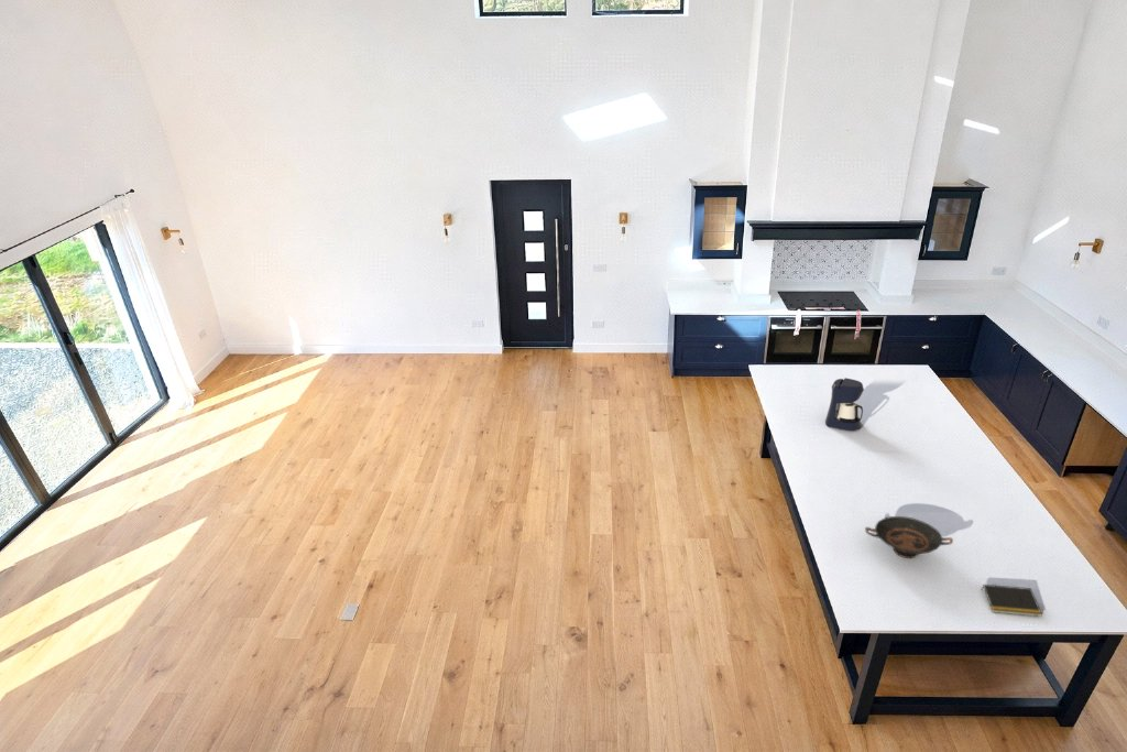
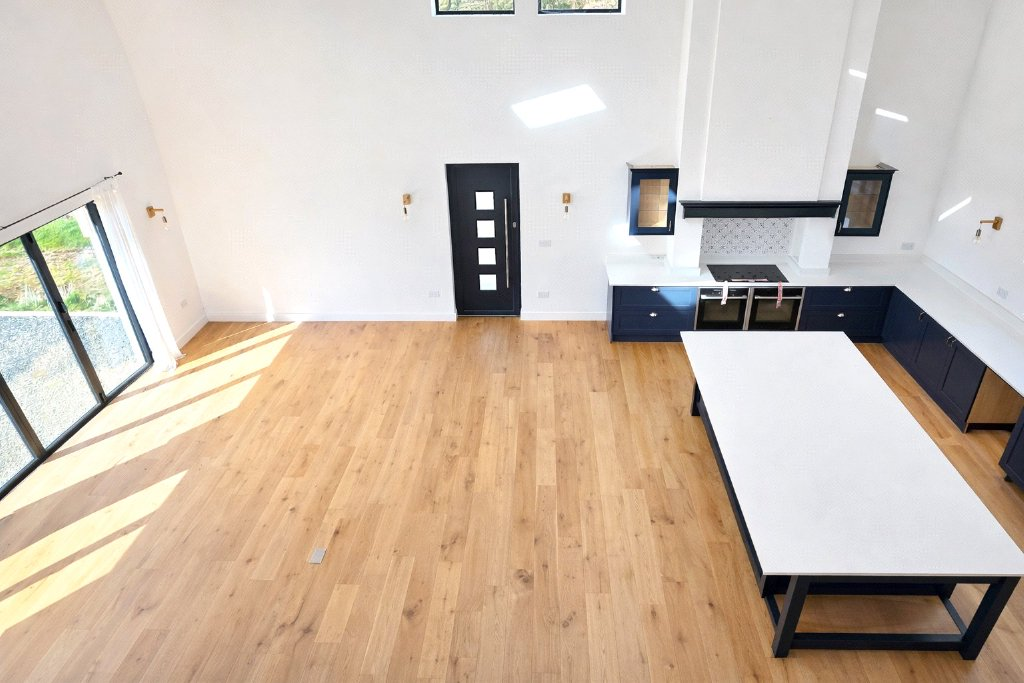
- decorative bowl (907, 542)
- coffee maker (845, 402)
- notepad (1011, 599)
